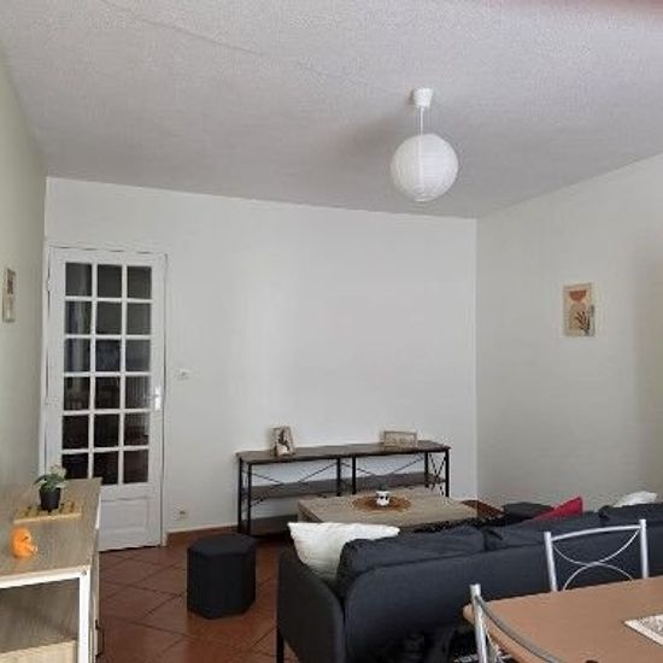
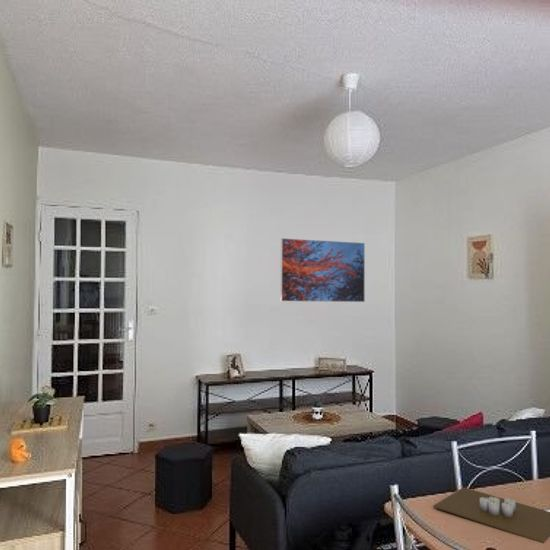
+ candle (498, 505)
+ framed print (323, 271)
